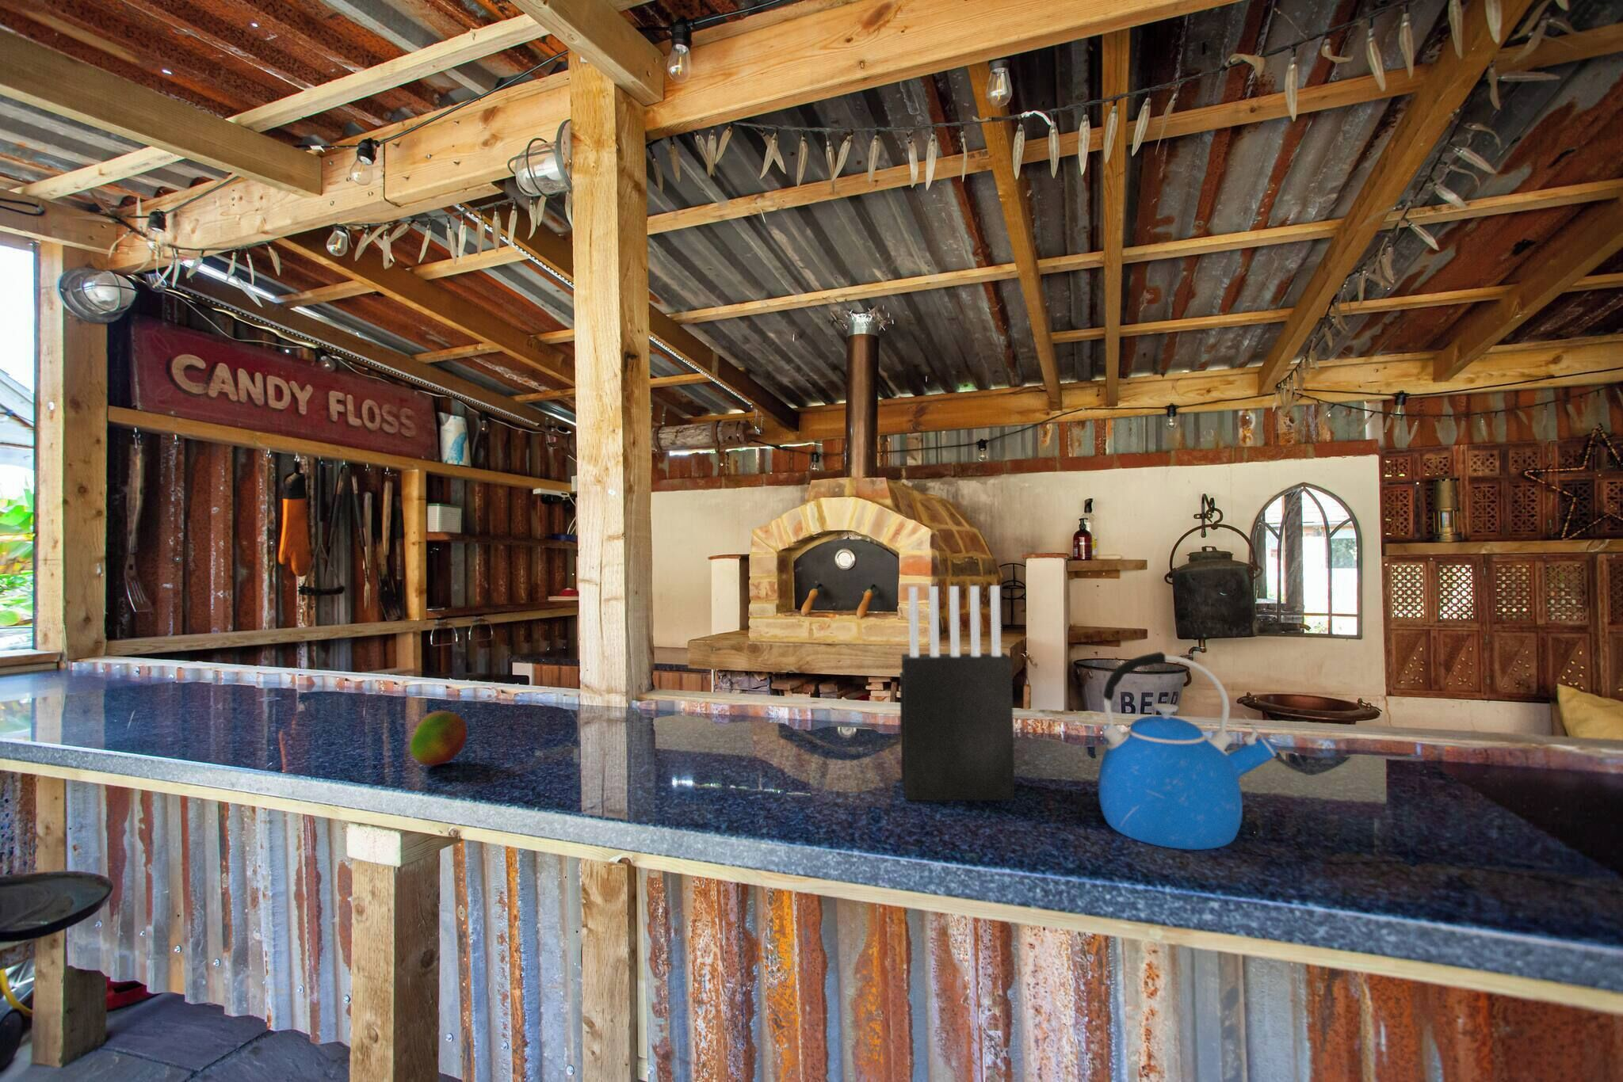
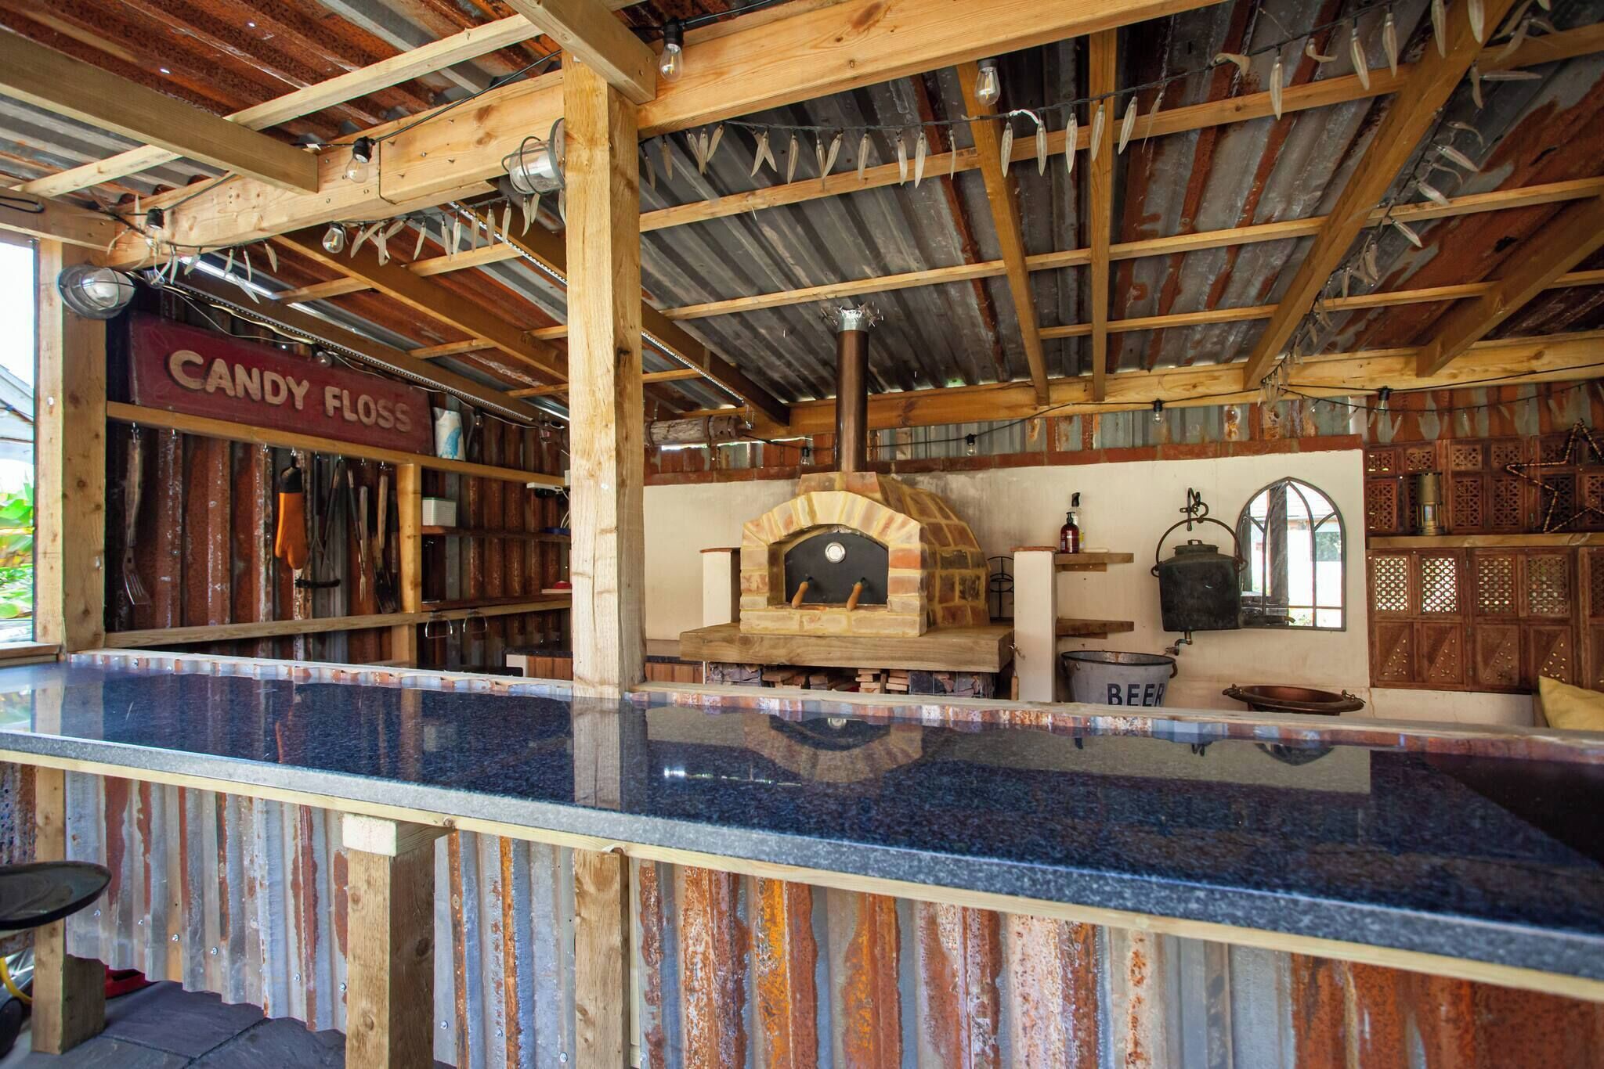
- kettle (1183, 740)
- fruit (438, 738)
- knife block (953, 686)
